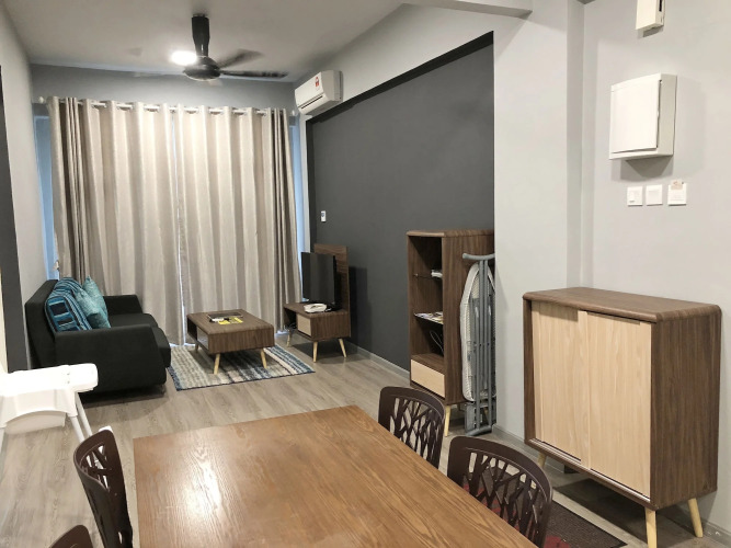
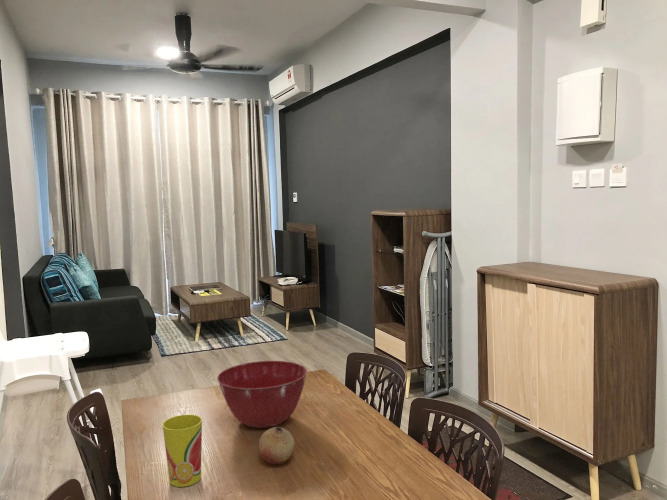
+ fruit (276, 443)
+ cup (183, 450)
+ mixing bowl (263, 396)
